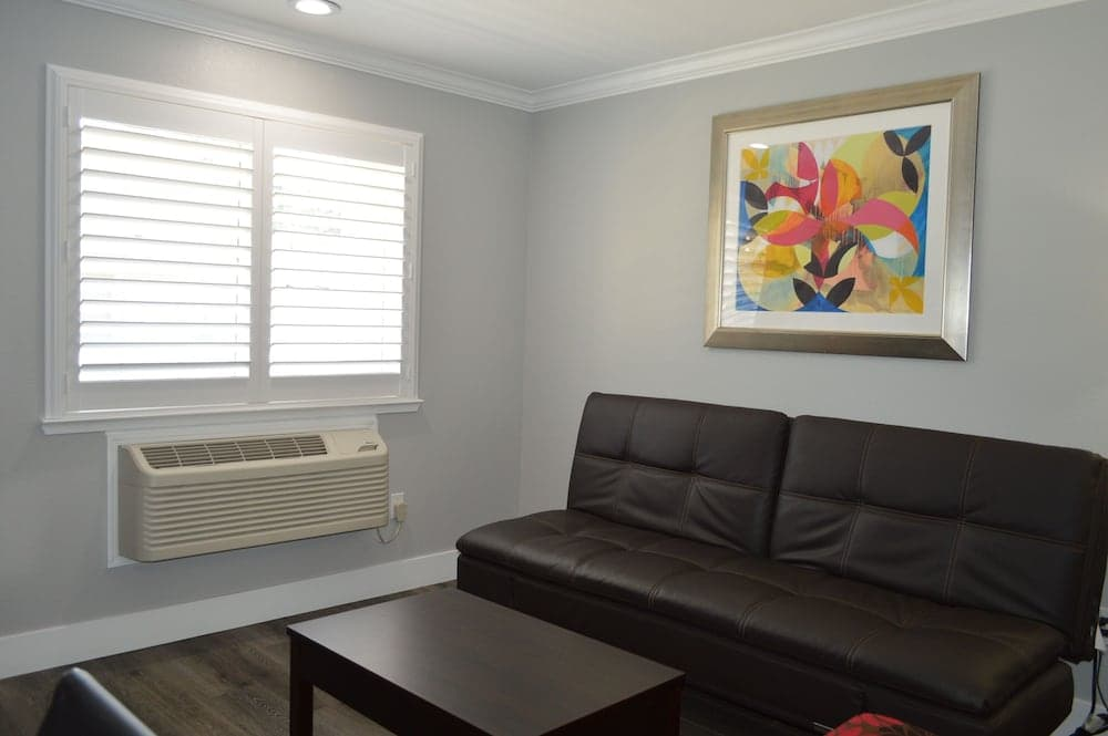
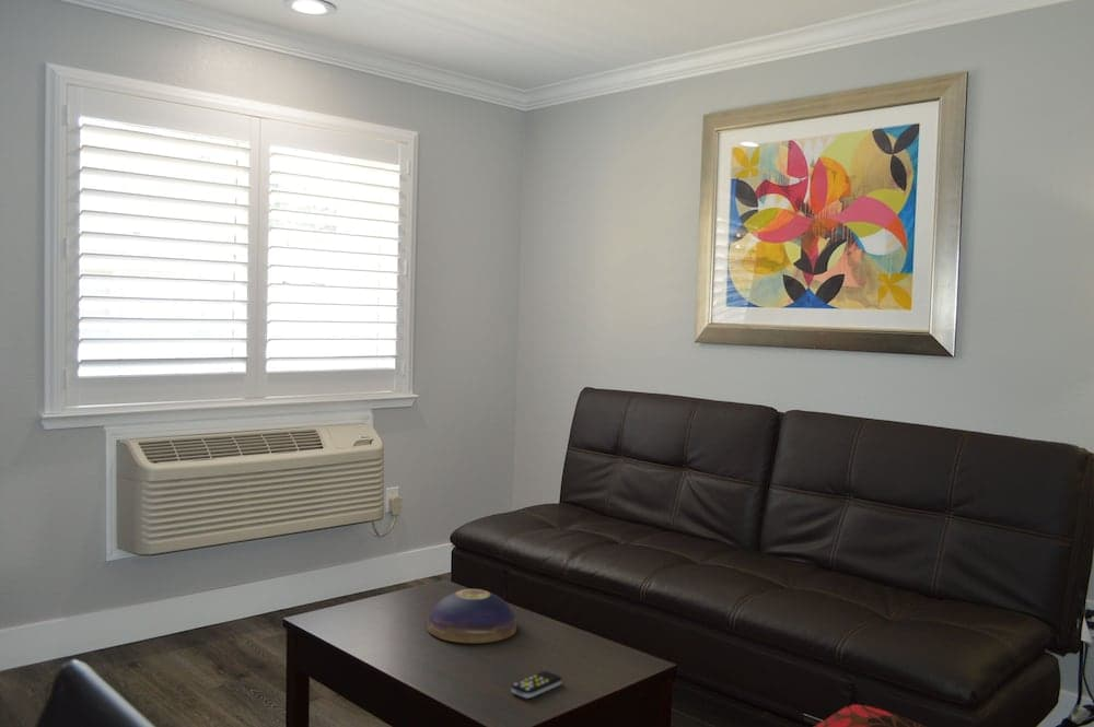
+ remote control (536, 683)
+ decorative bowl (472, 609)
